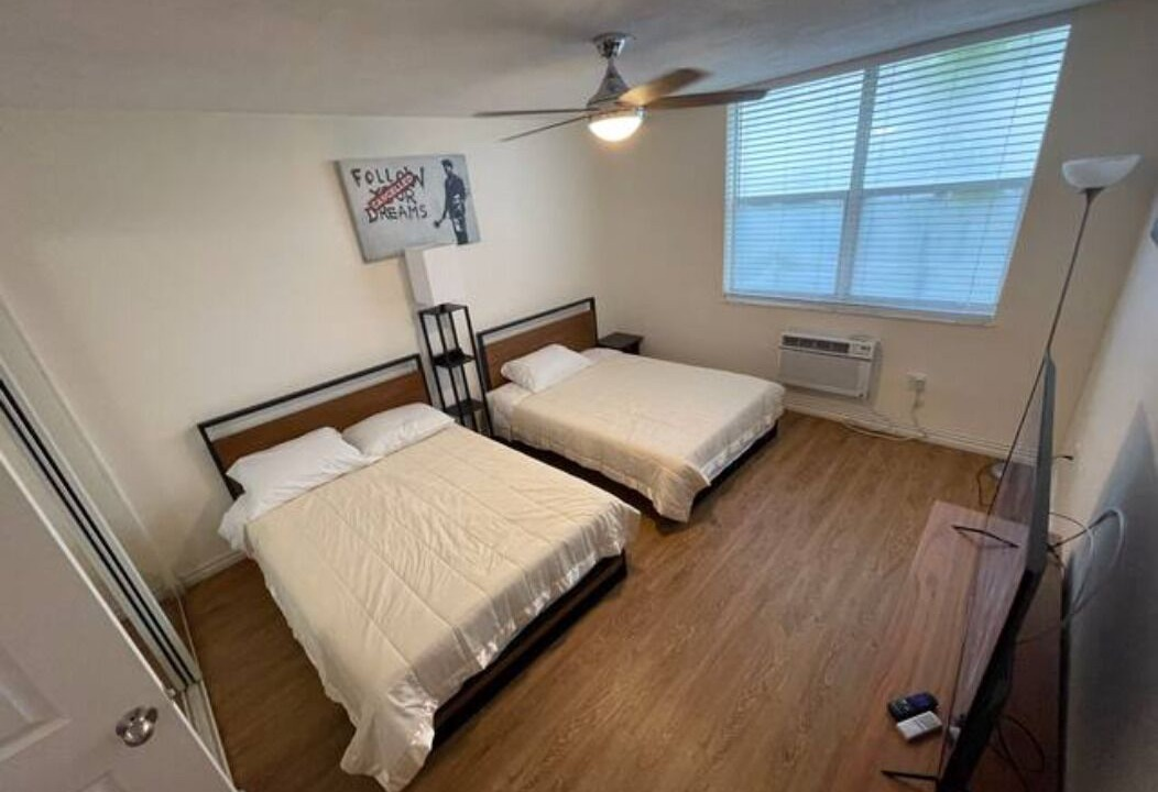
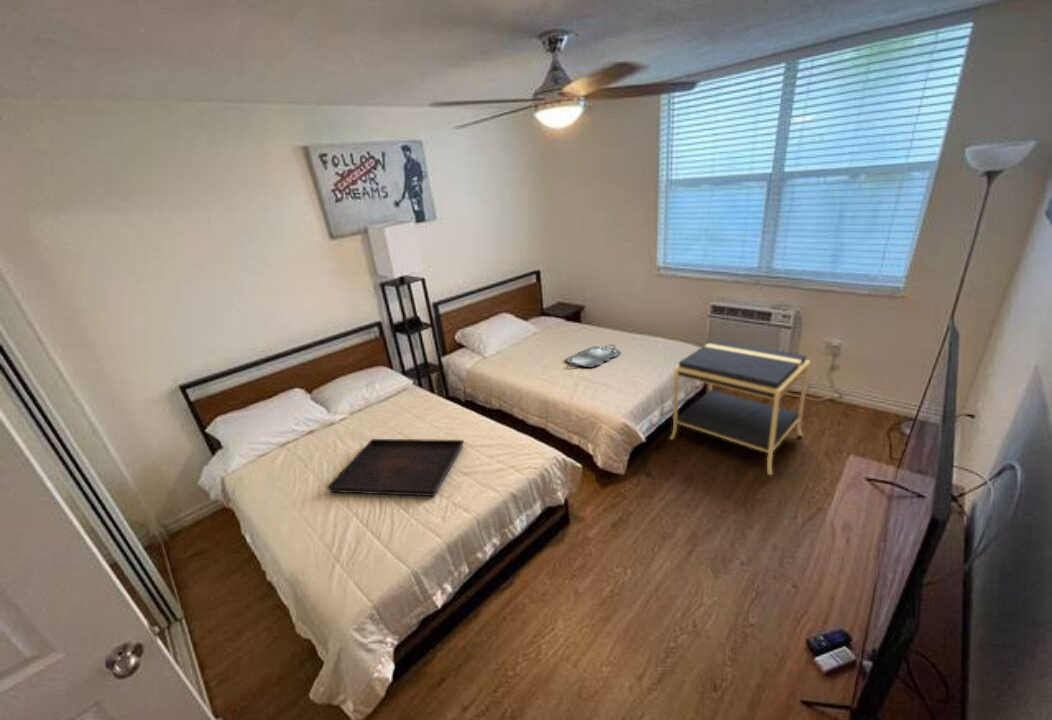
+ serving tray (593, 355)
+ serving tray (400, 464)
+ nightstand (737, 399)
